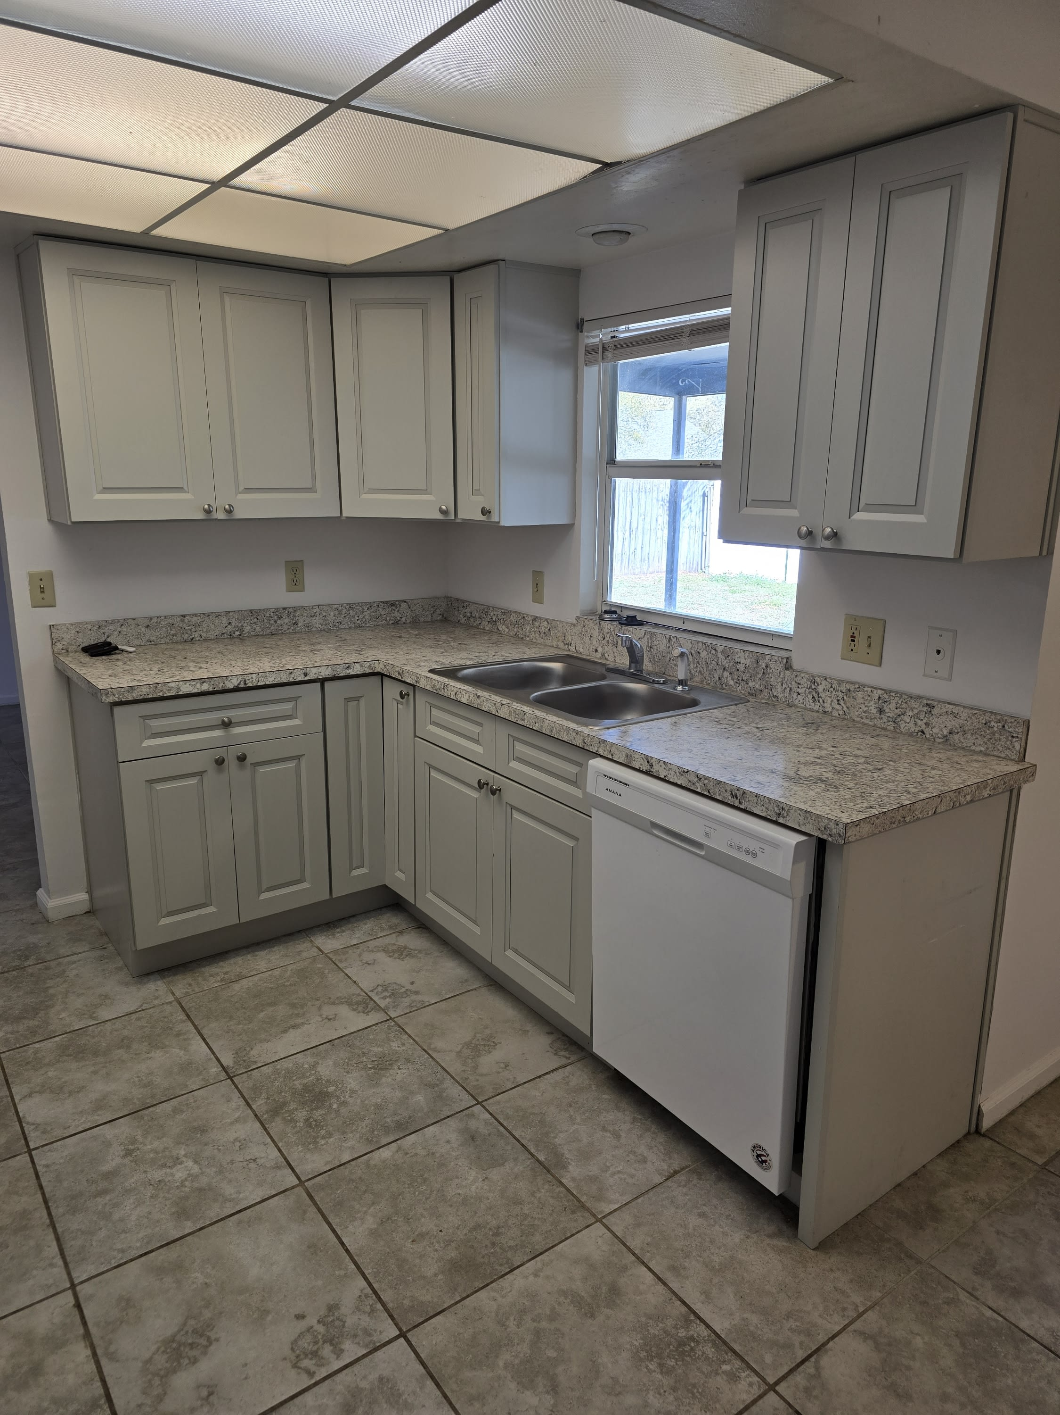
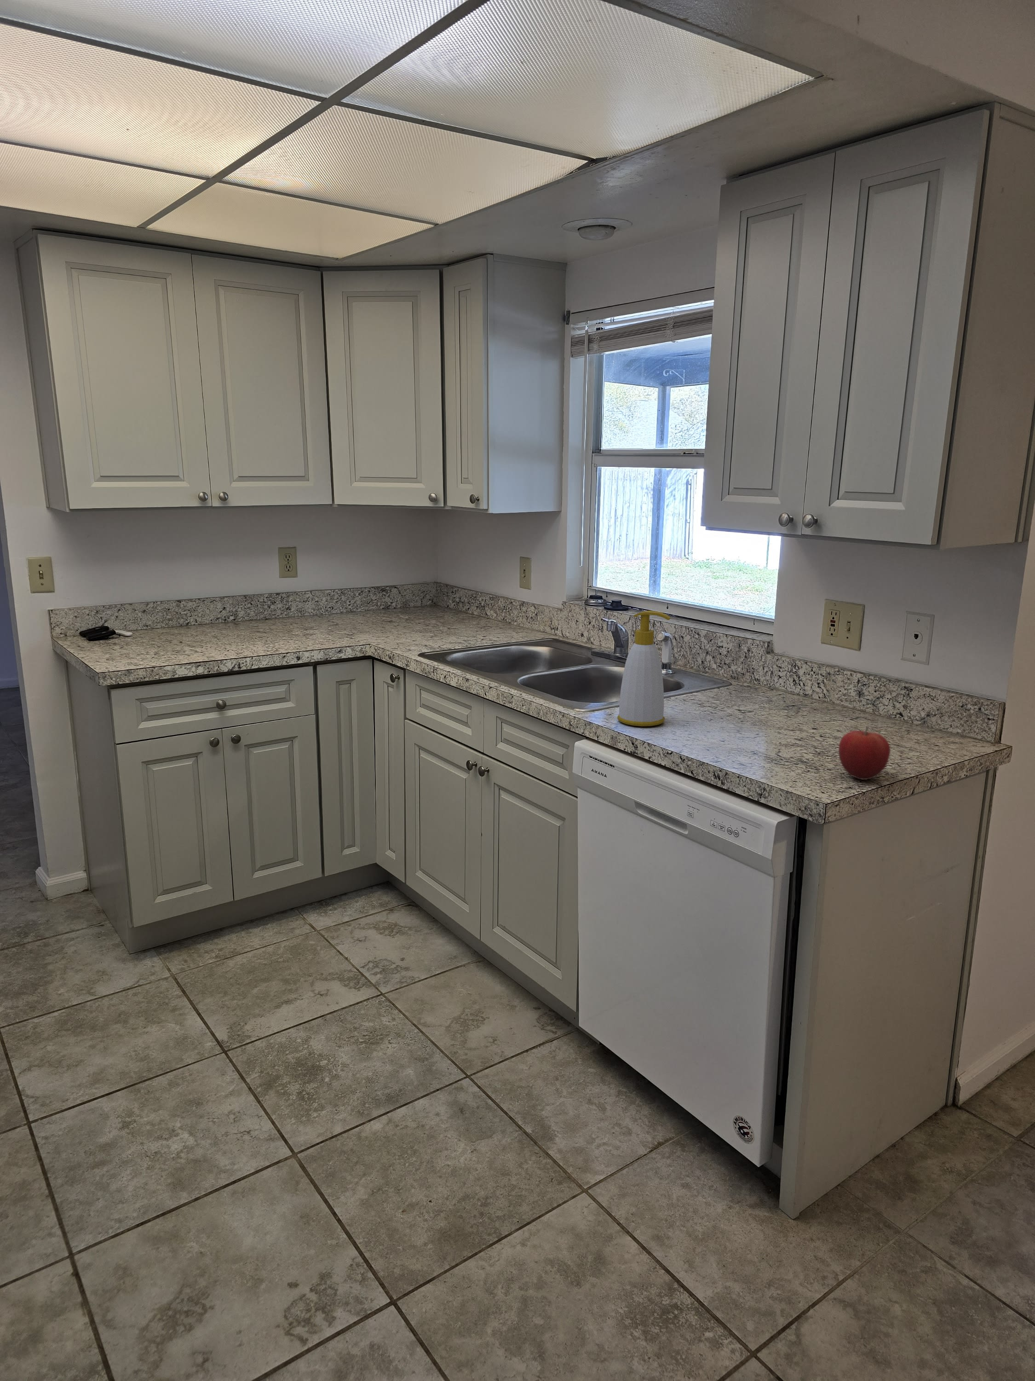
+ soap bottle (644, 667)
+ fruit (864, 752)
